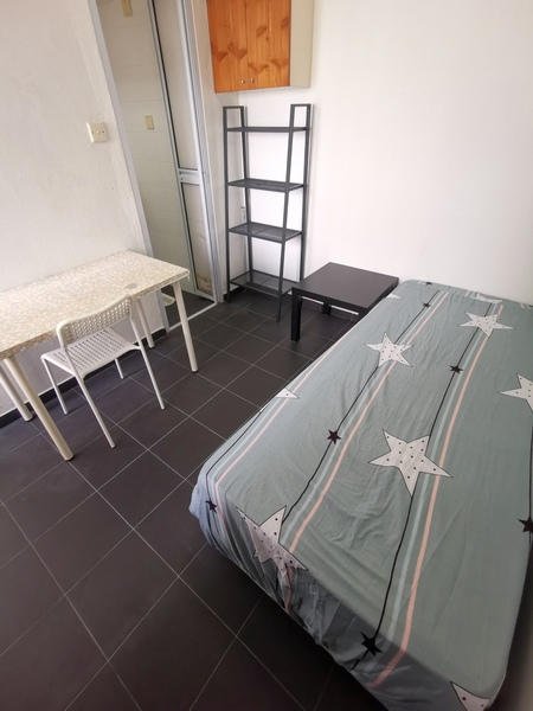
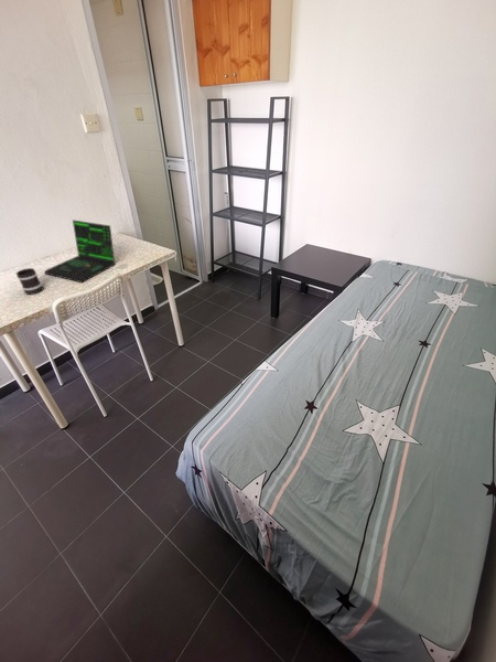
+ mug (28, 280)
+ laptop (82, 250)
